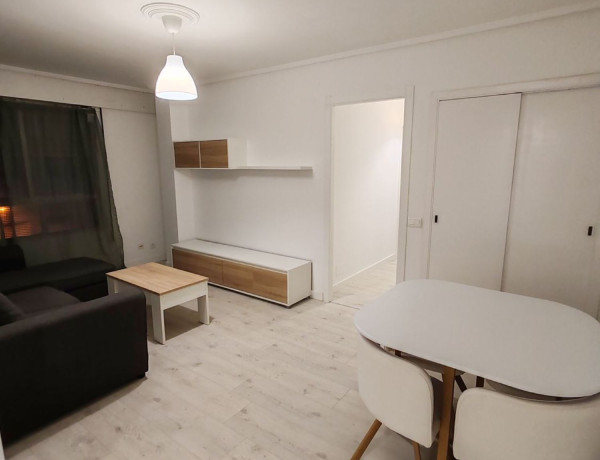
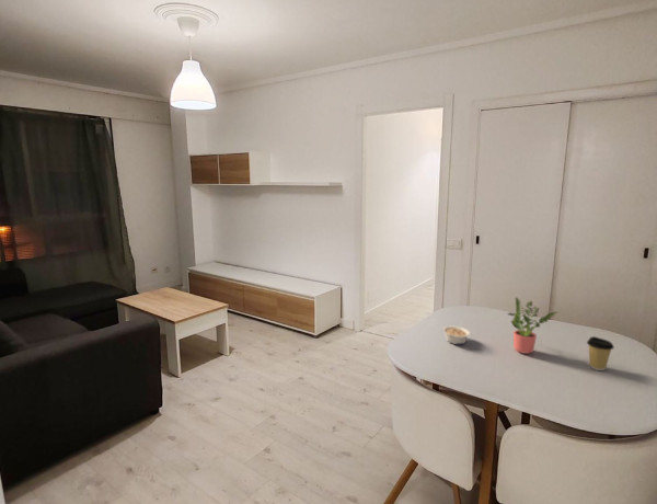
+ coffee cup (599, 354)
+ legume (456, 335)
+ potted plant (527, 321)
